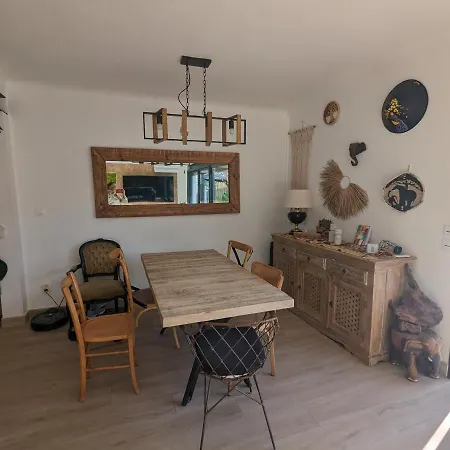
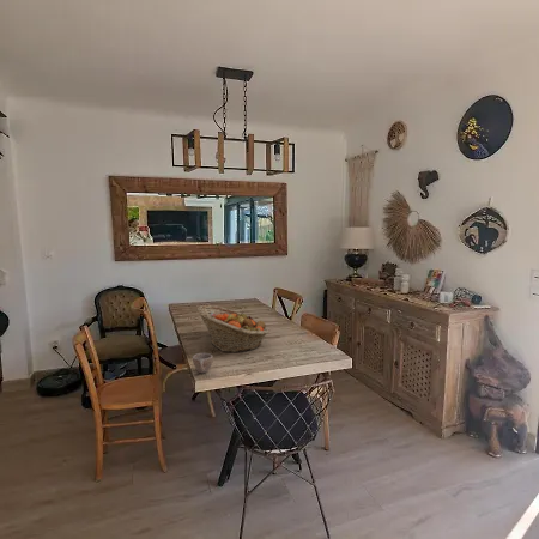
+ fruit basket (232, 325)
+ cup (202, 364)
